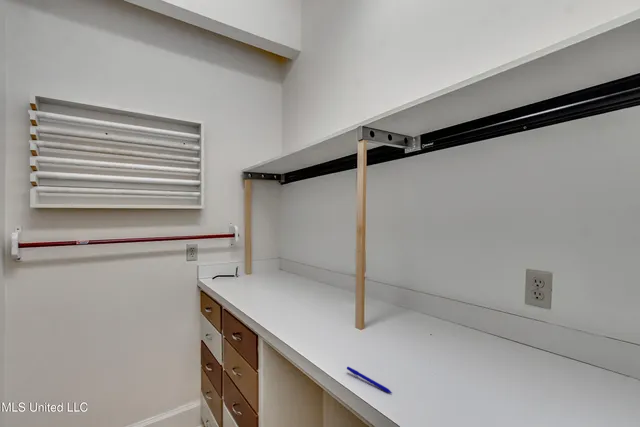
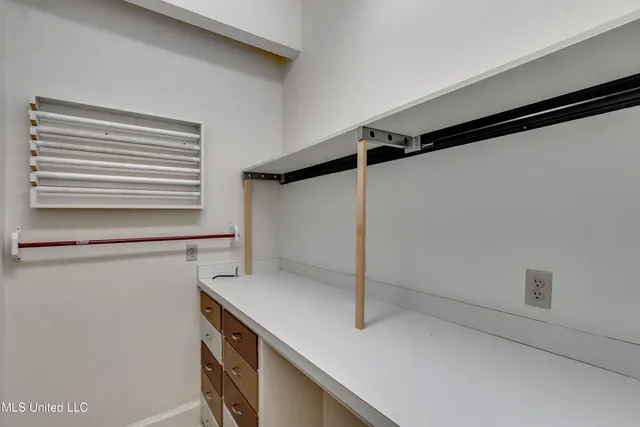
- pen (368, 379)
